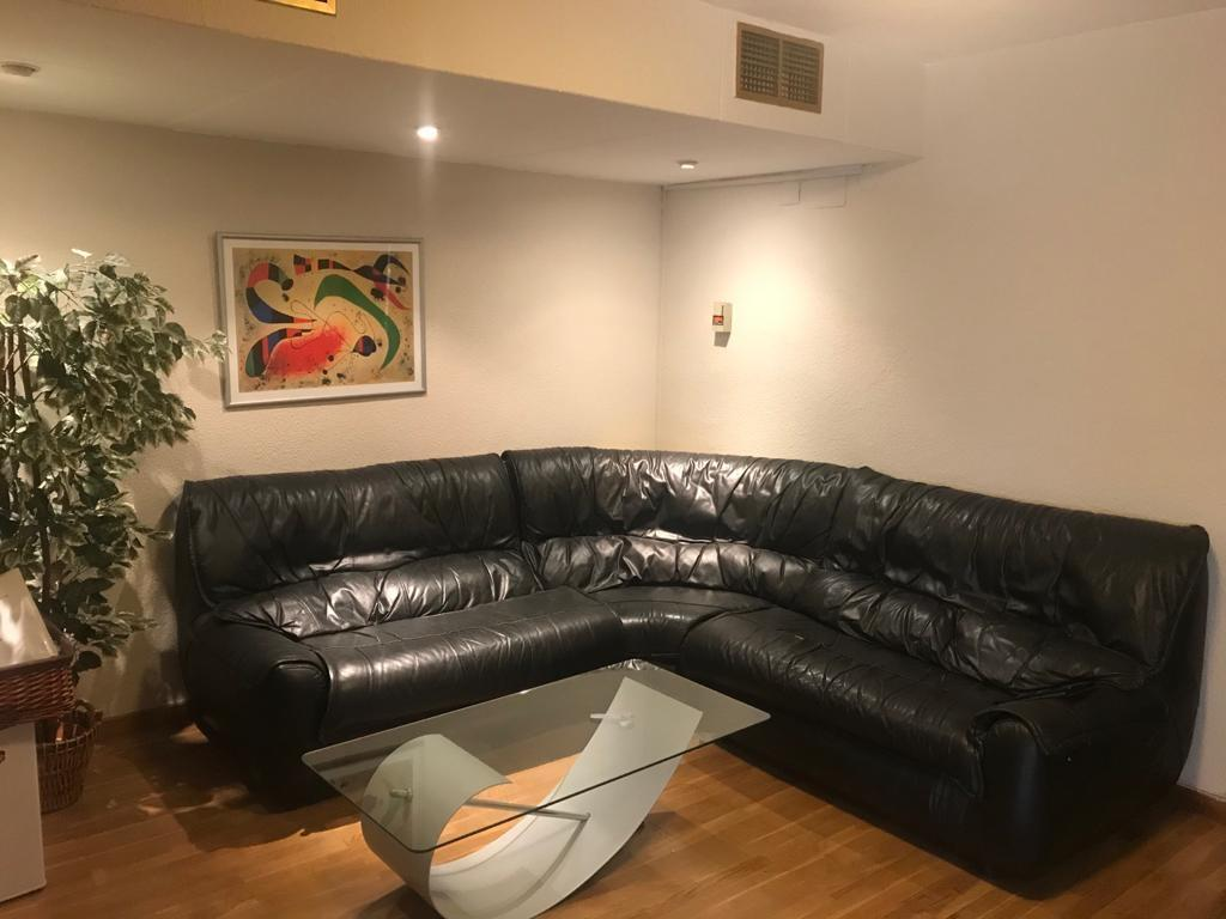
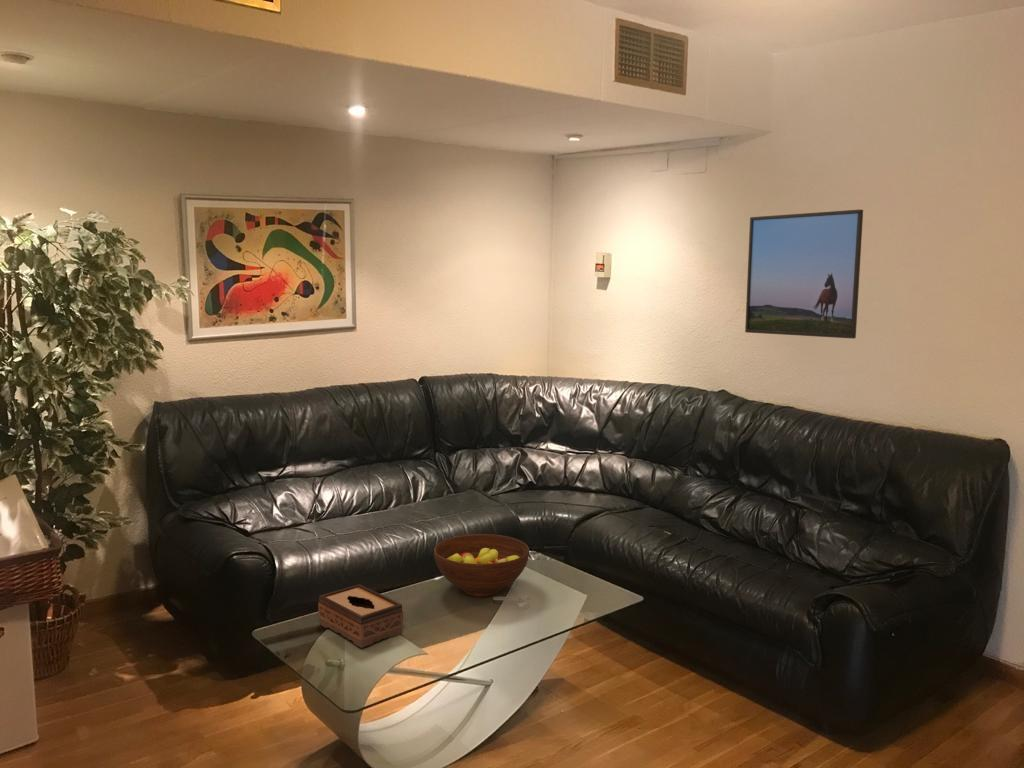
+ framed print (800, 274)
+ fruit bowl (481, 569)
+ tissue box (360, 614)
